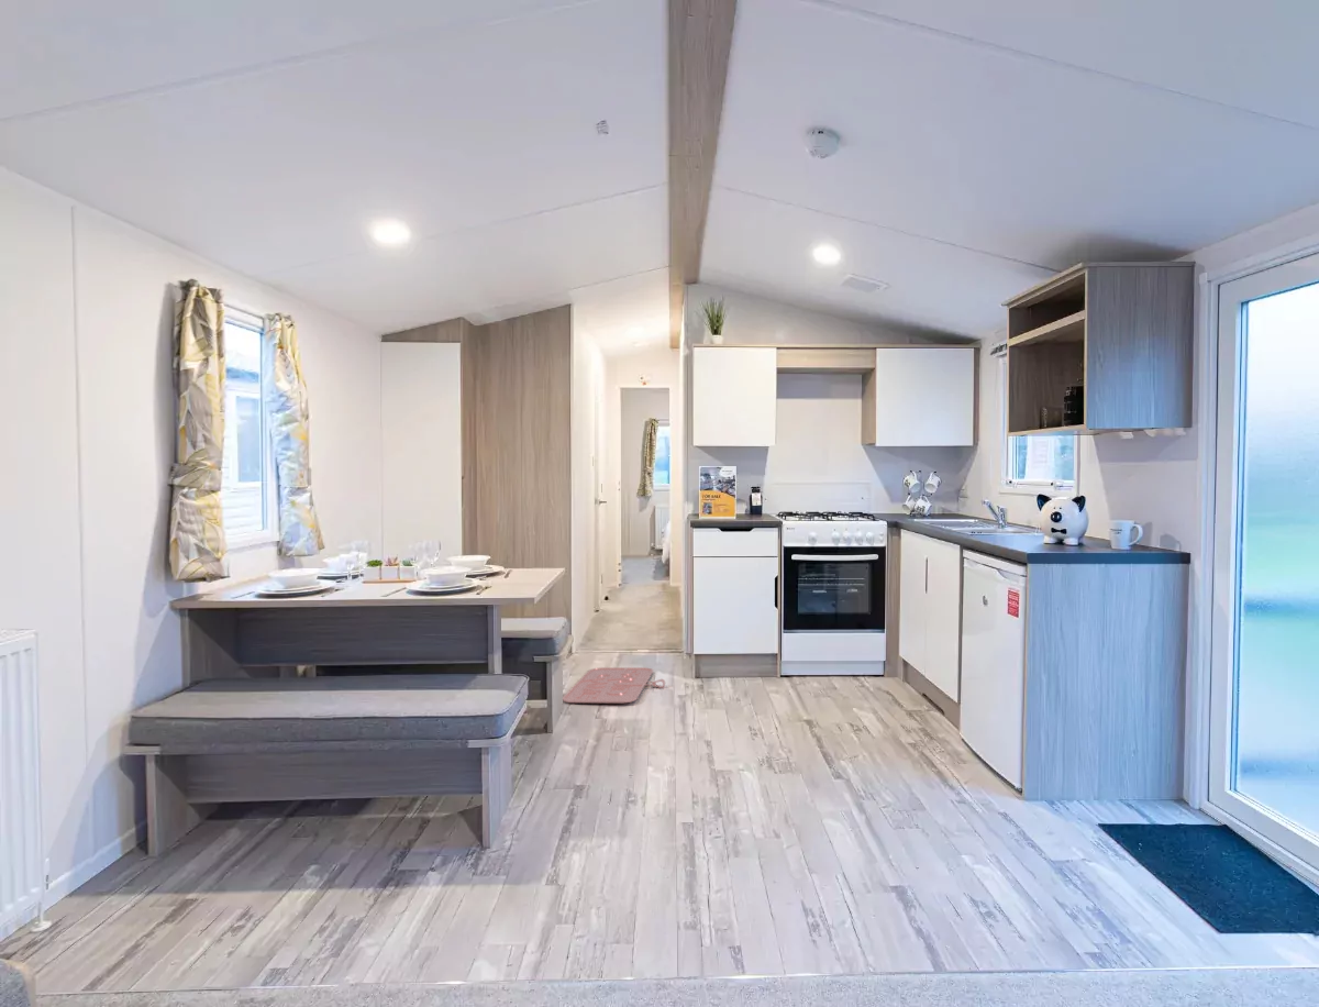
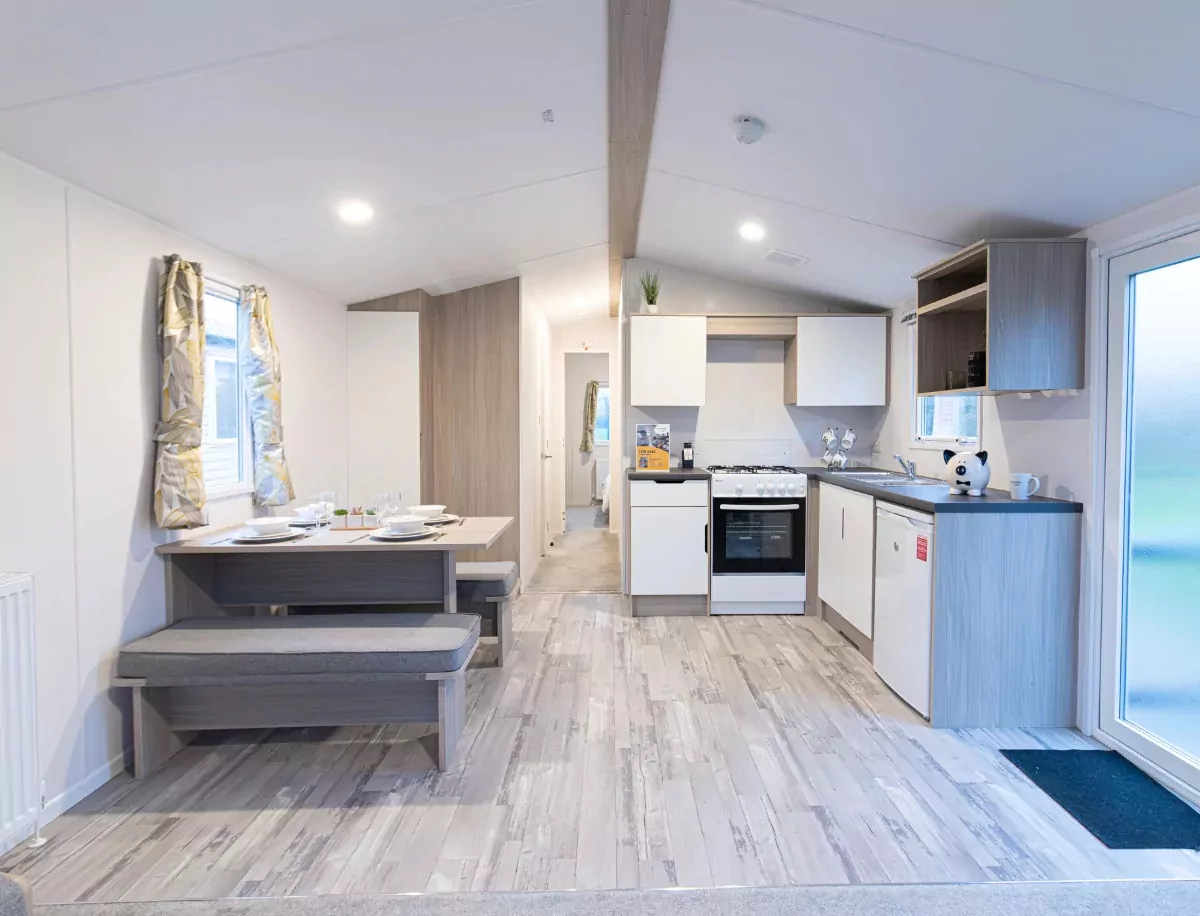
- key chain (620, 682)
